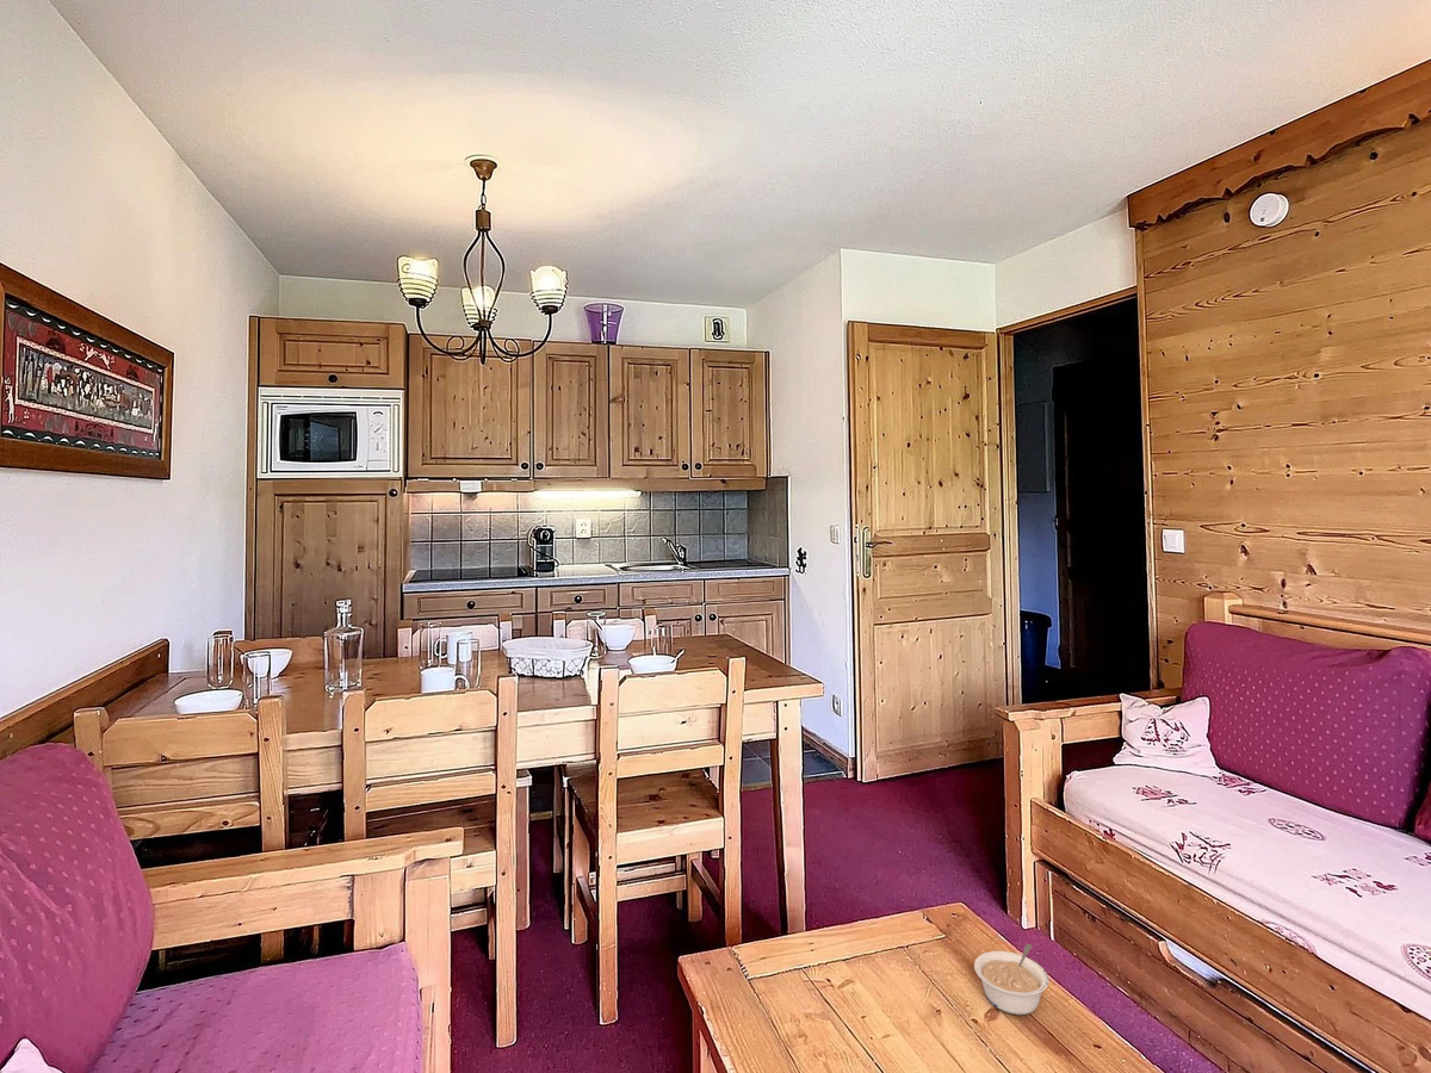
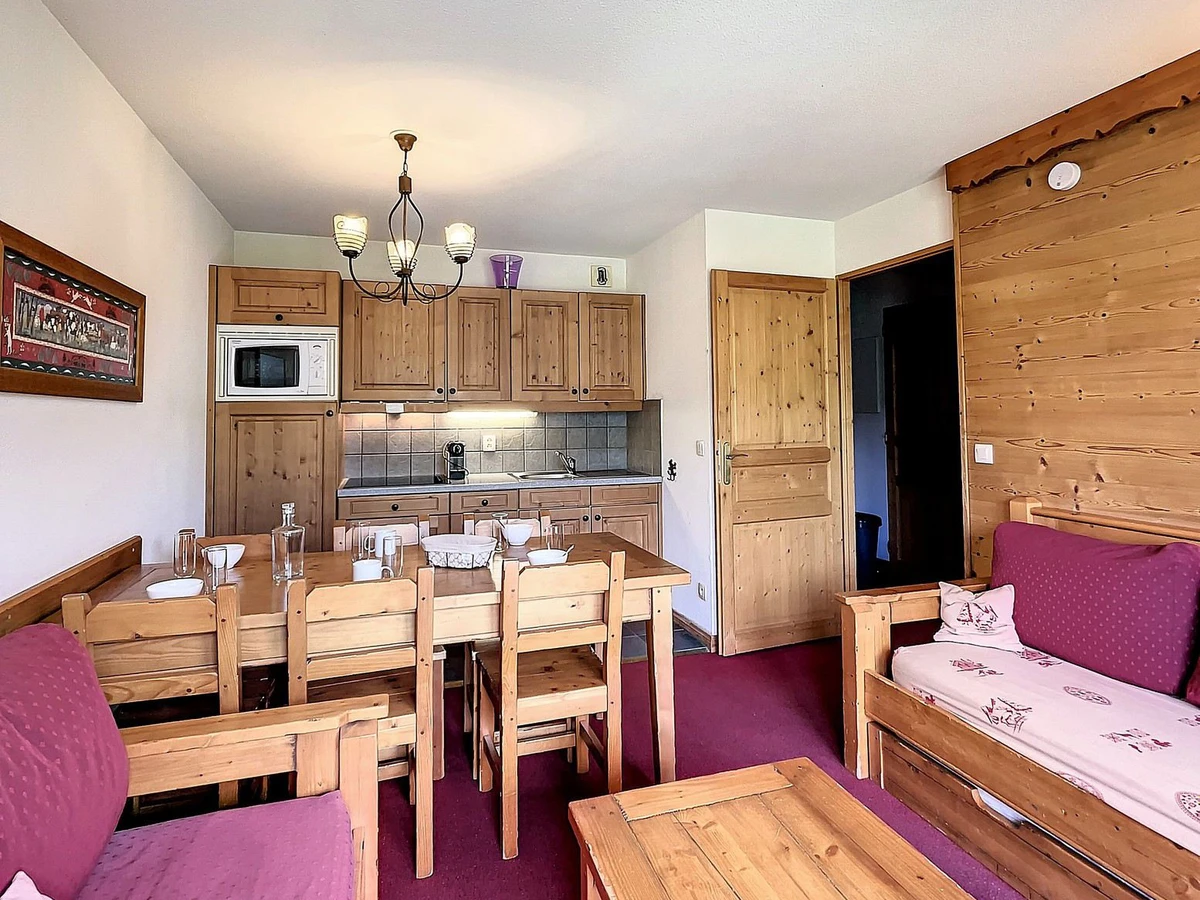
- legume (1010, 980)
